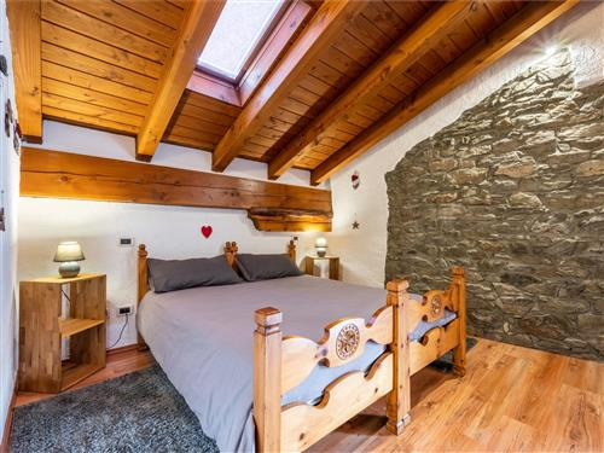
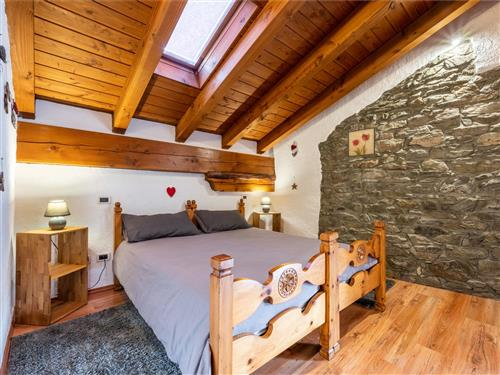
+ wall art (361, 142)
